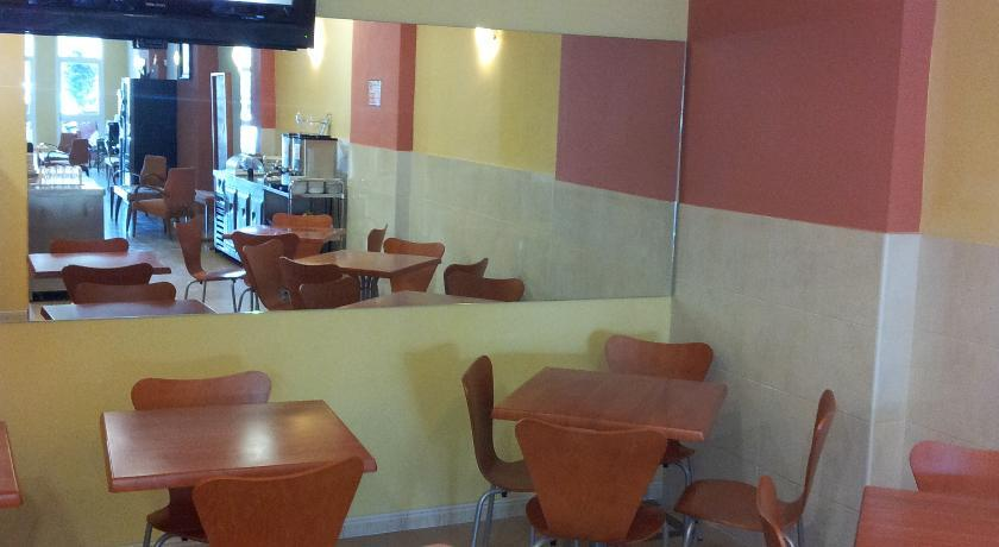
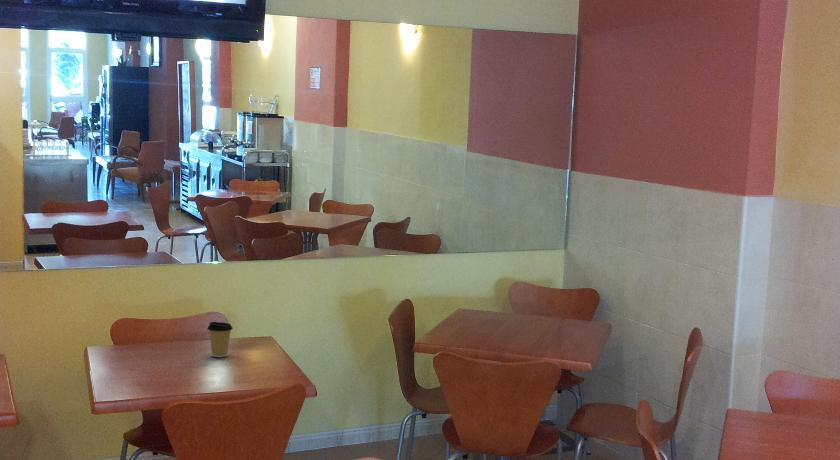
+ coffee cup (219, 339)
